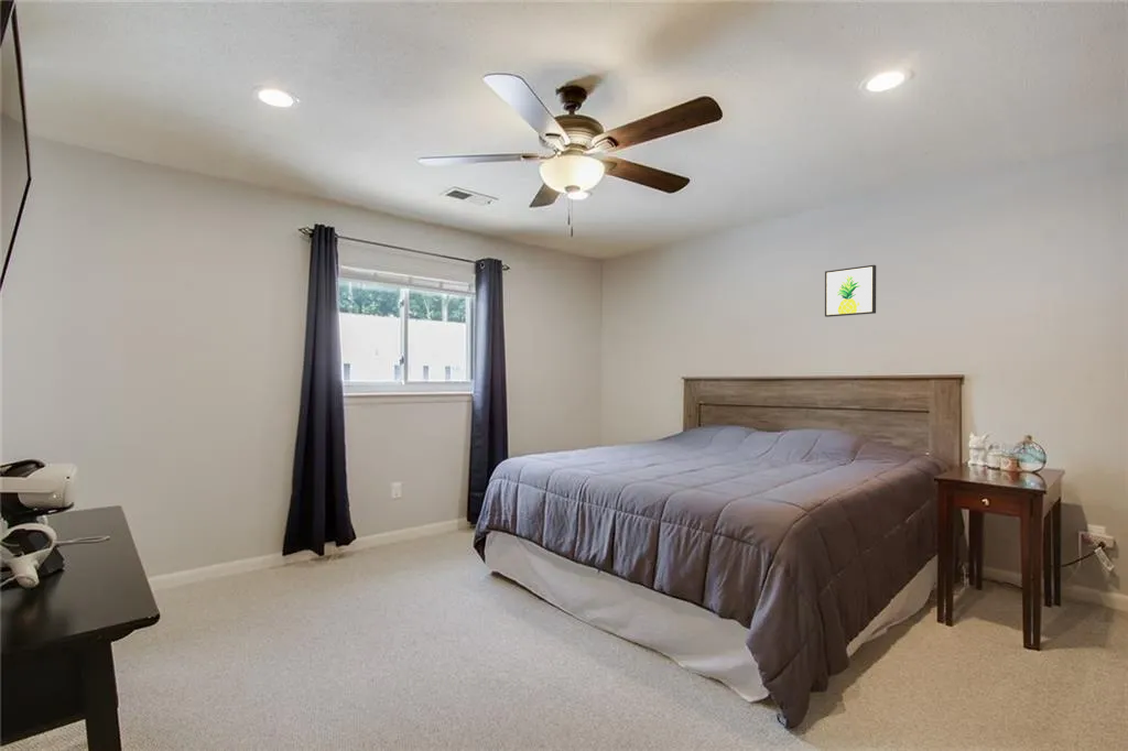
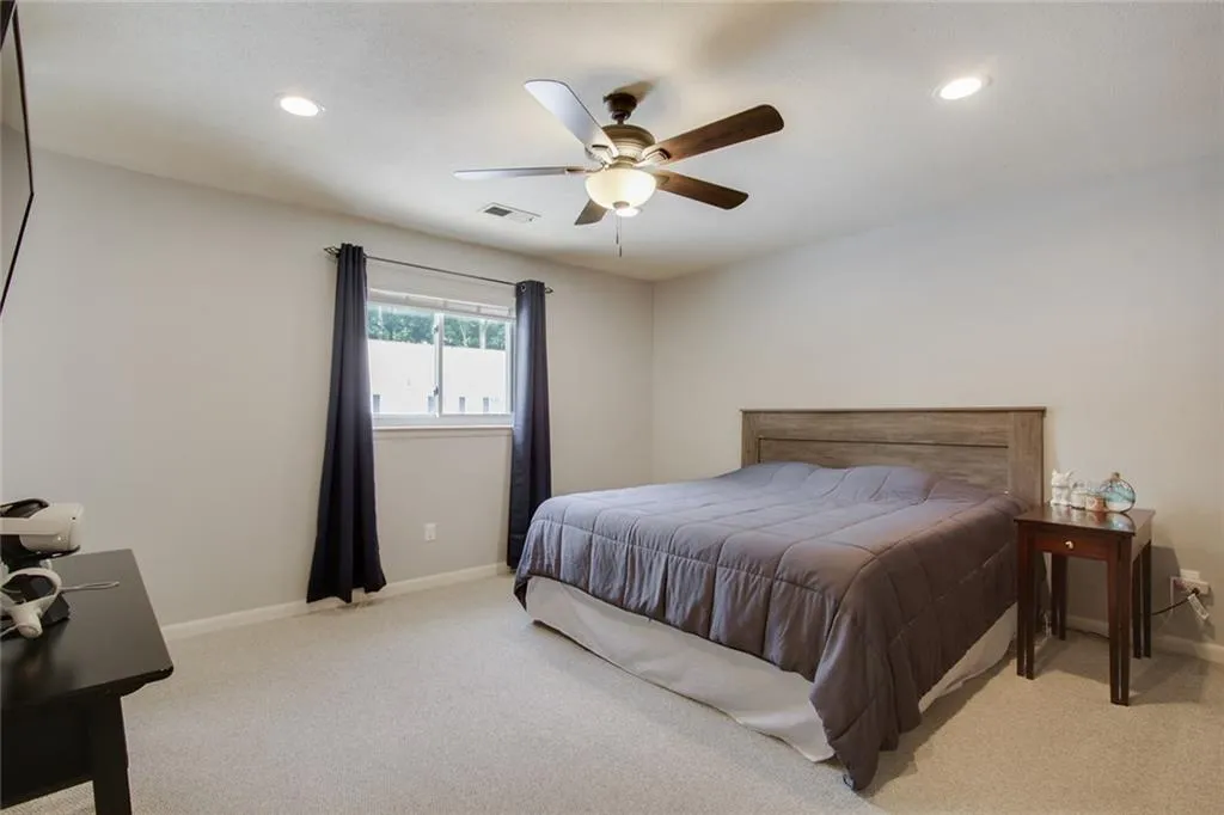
- wall art (849, 291)
